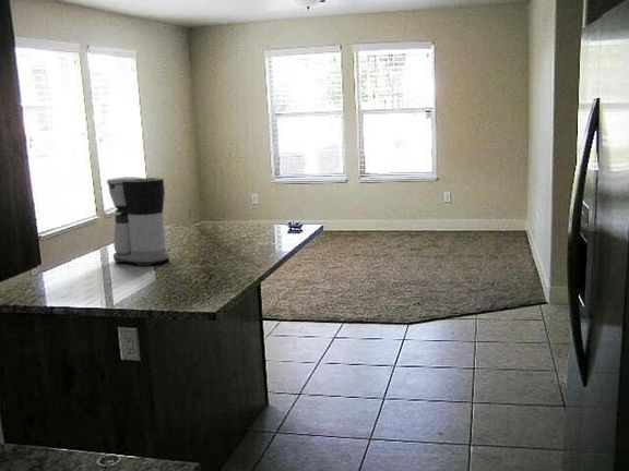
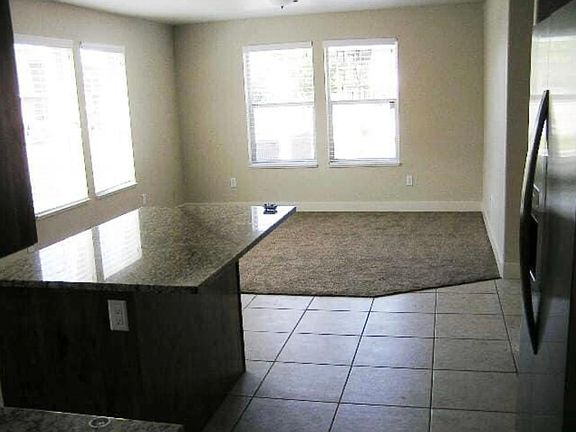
- coffee maker (142, 218)
